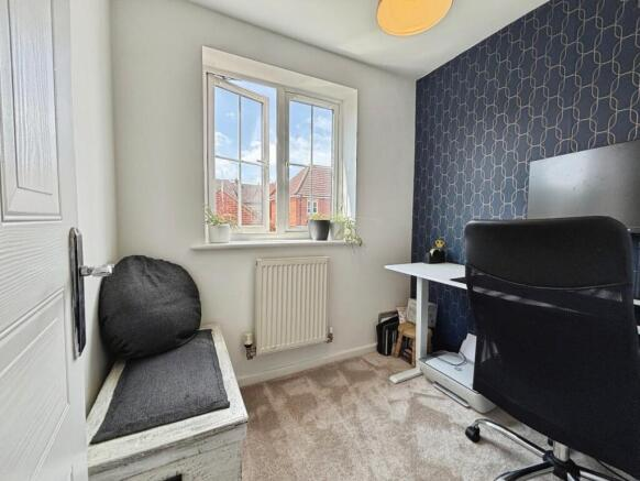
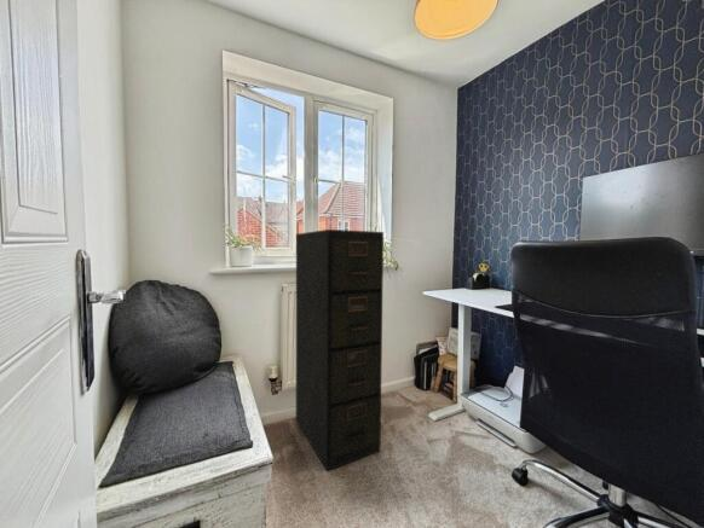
+ filing cabinet (336, 336)
